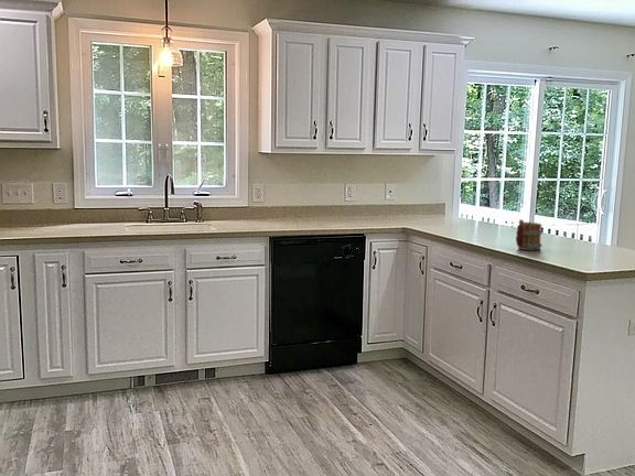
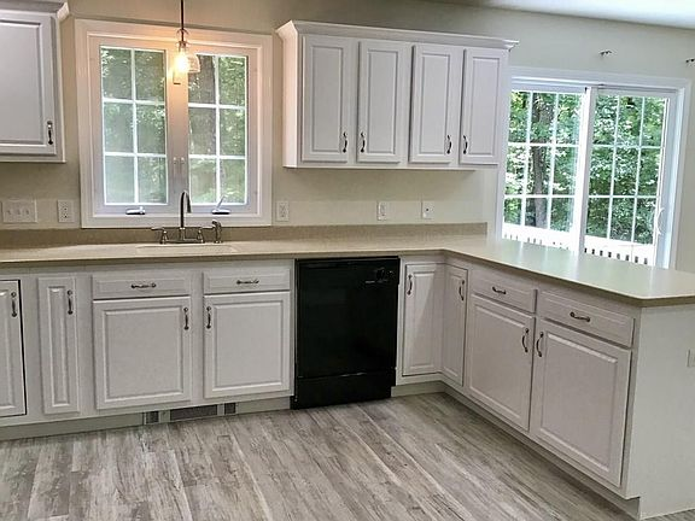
- mug (527, 234)
